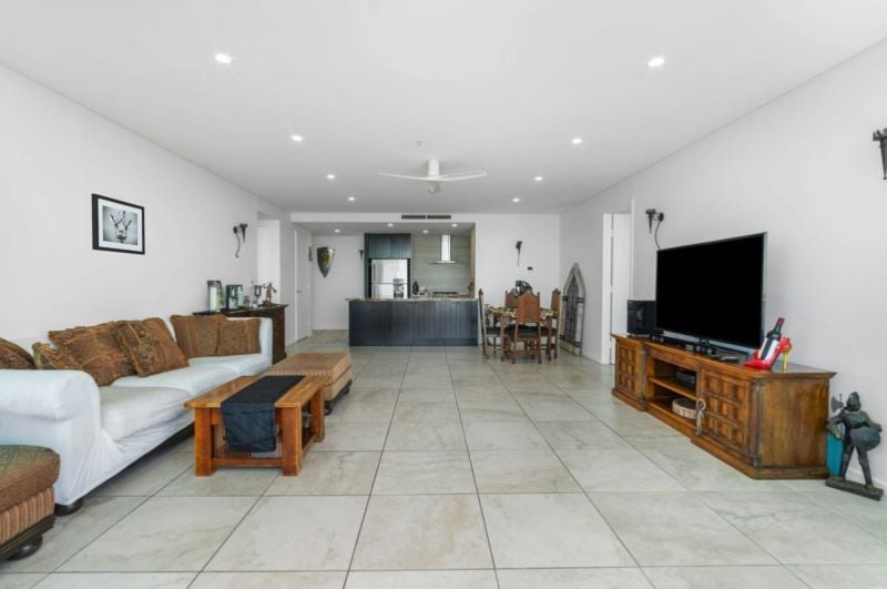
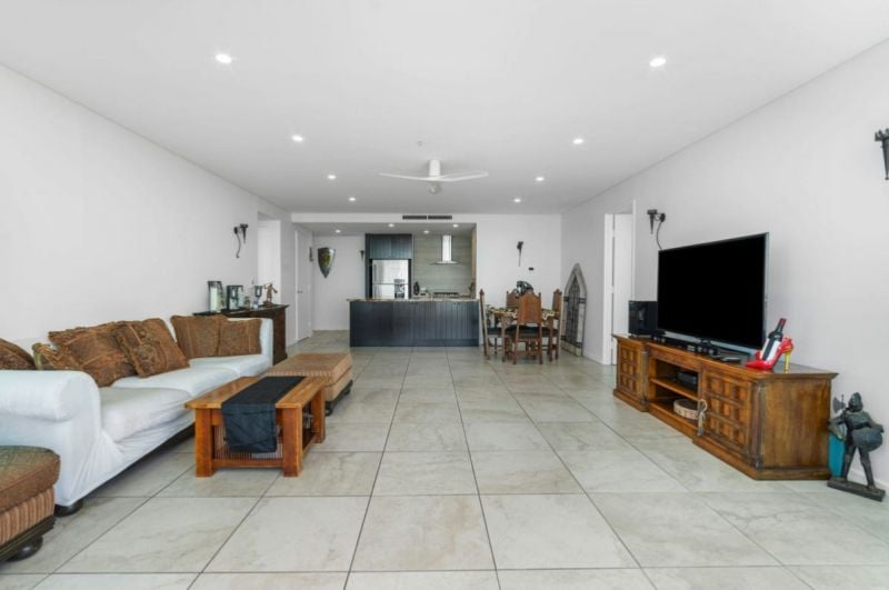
- wall art (120, 226)
